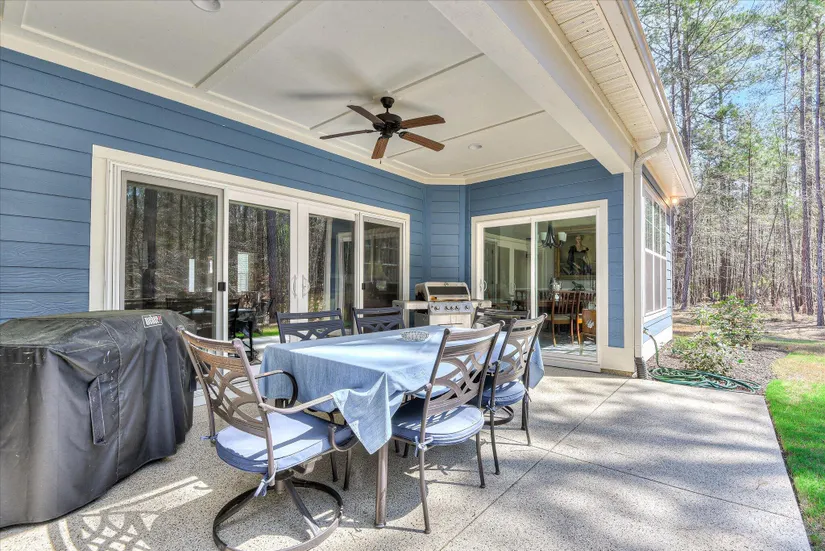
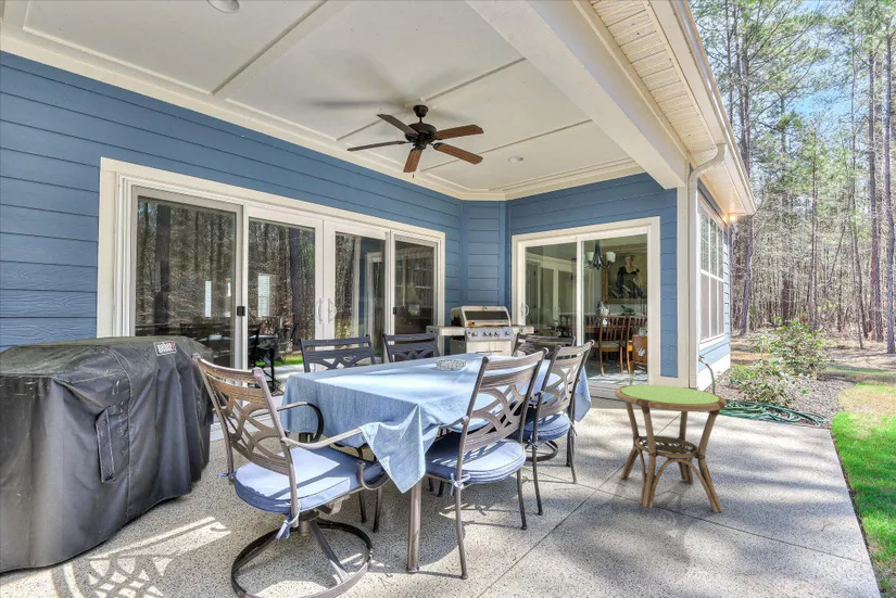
+ side table (667, 443)
